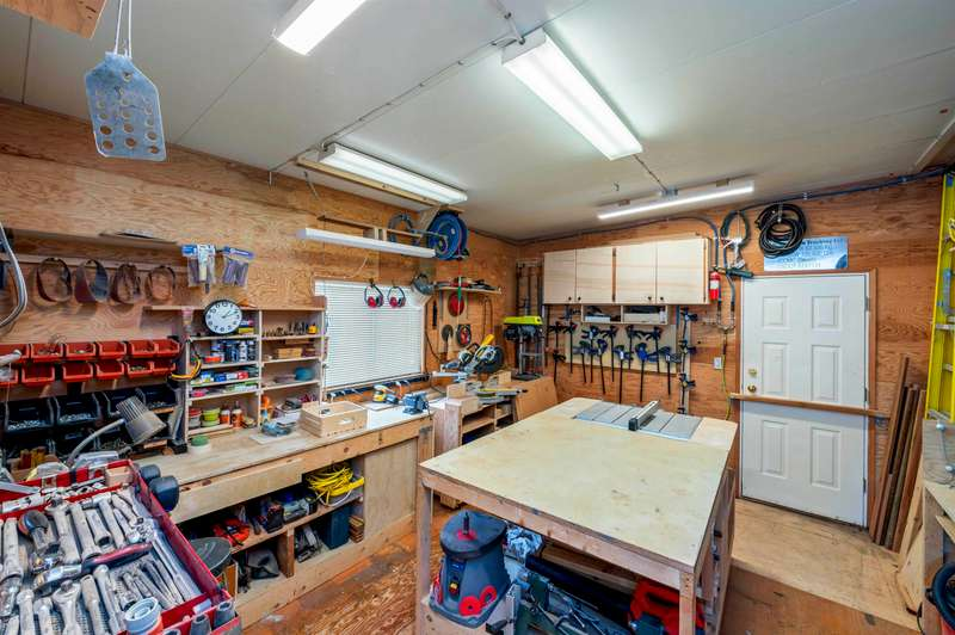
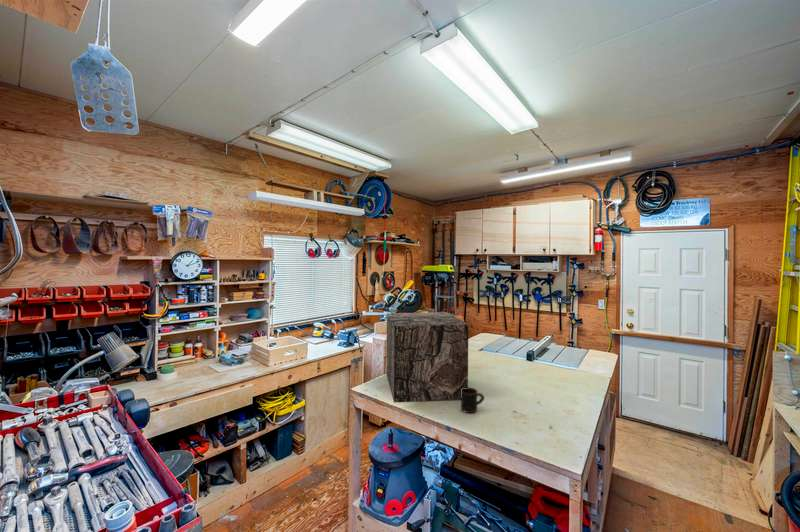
+ wooden block (423, 352)
+ mug (472, 400)
